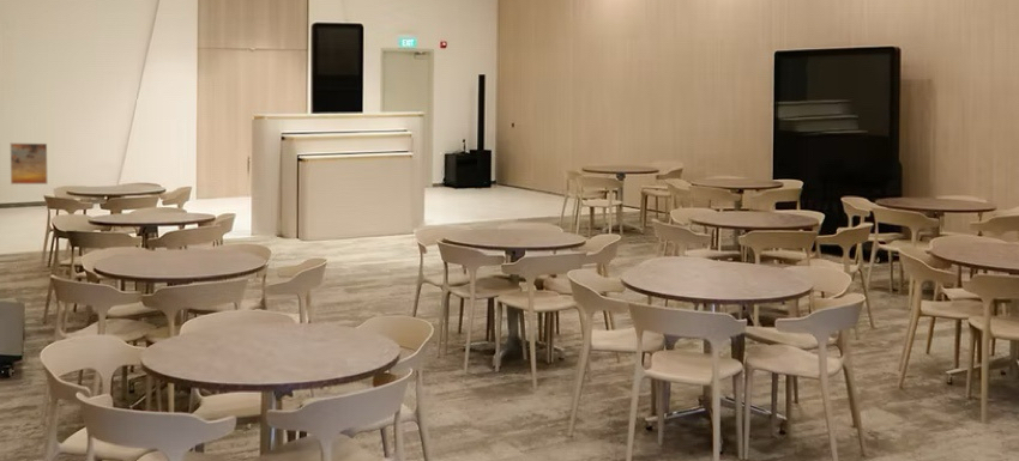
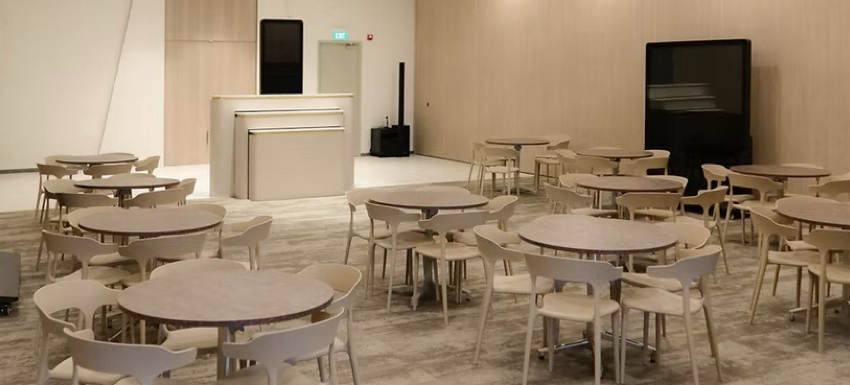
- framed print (29, 163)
